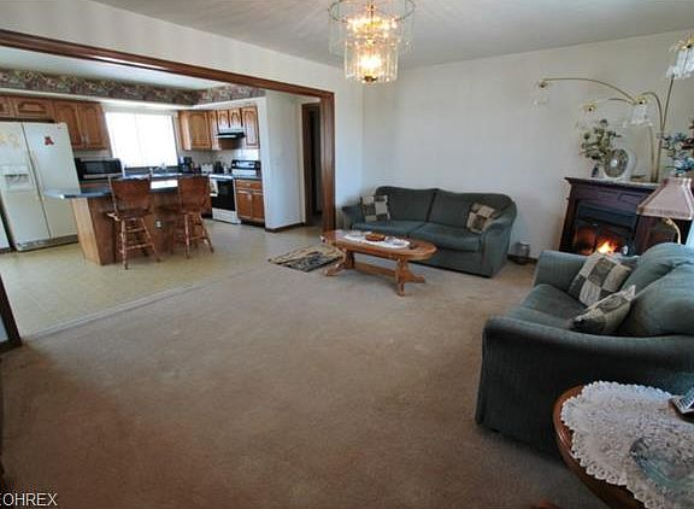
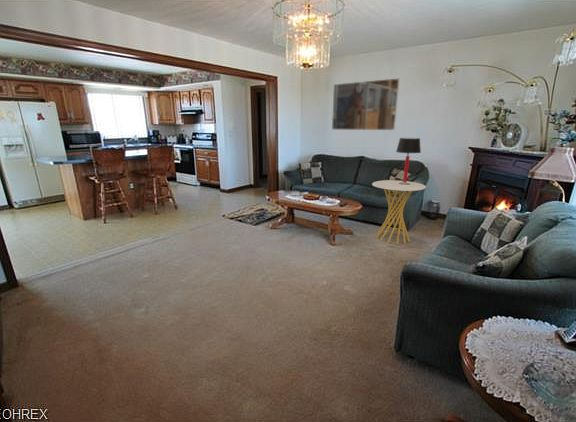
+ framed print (362, 106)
+ table lamp (407, 161)
+ side table (395, 212)
